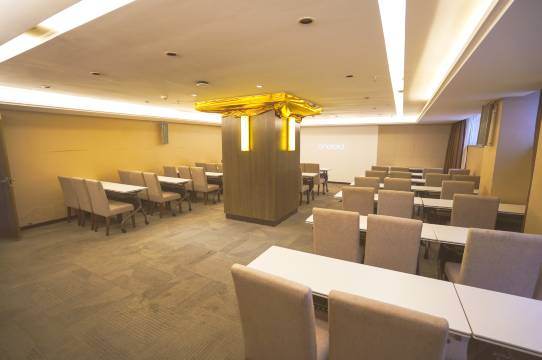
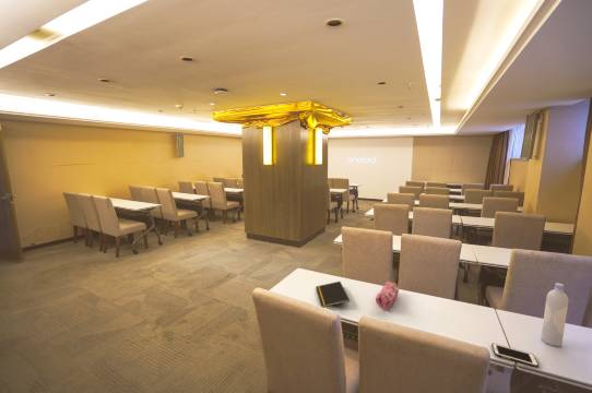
+ bottle (555, 313)
+ cell phone (513, 354)
+ notepad (331, 293)
+ pencil case (387, 294)
